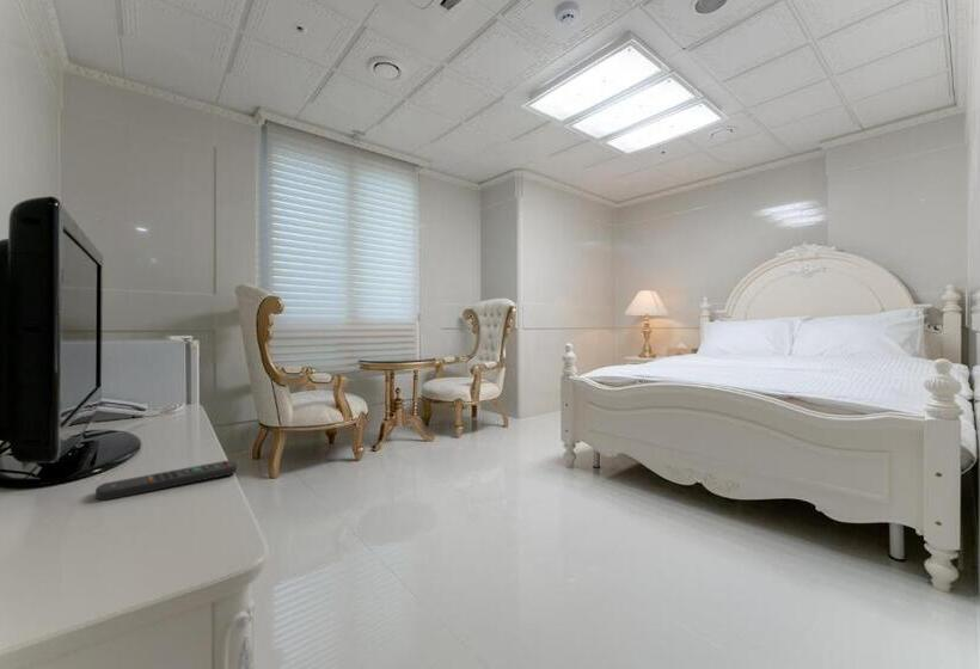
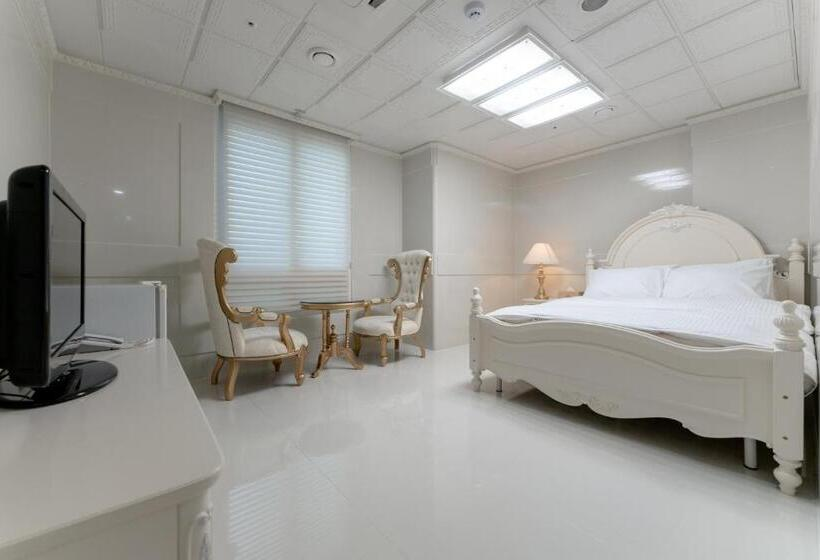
- remote control (172, 477)
